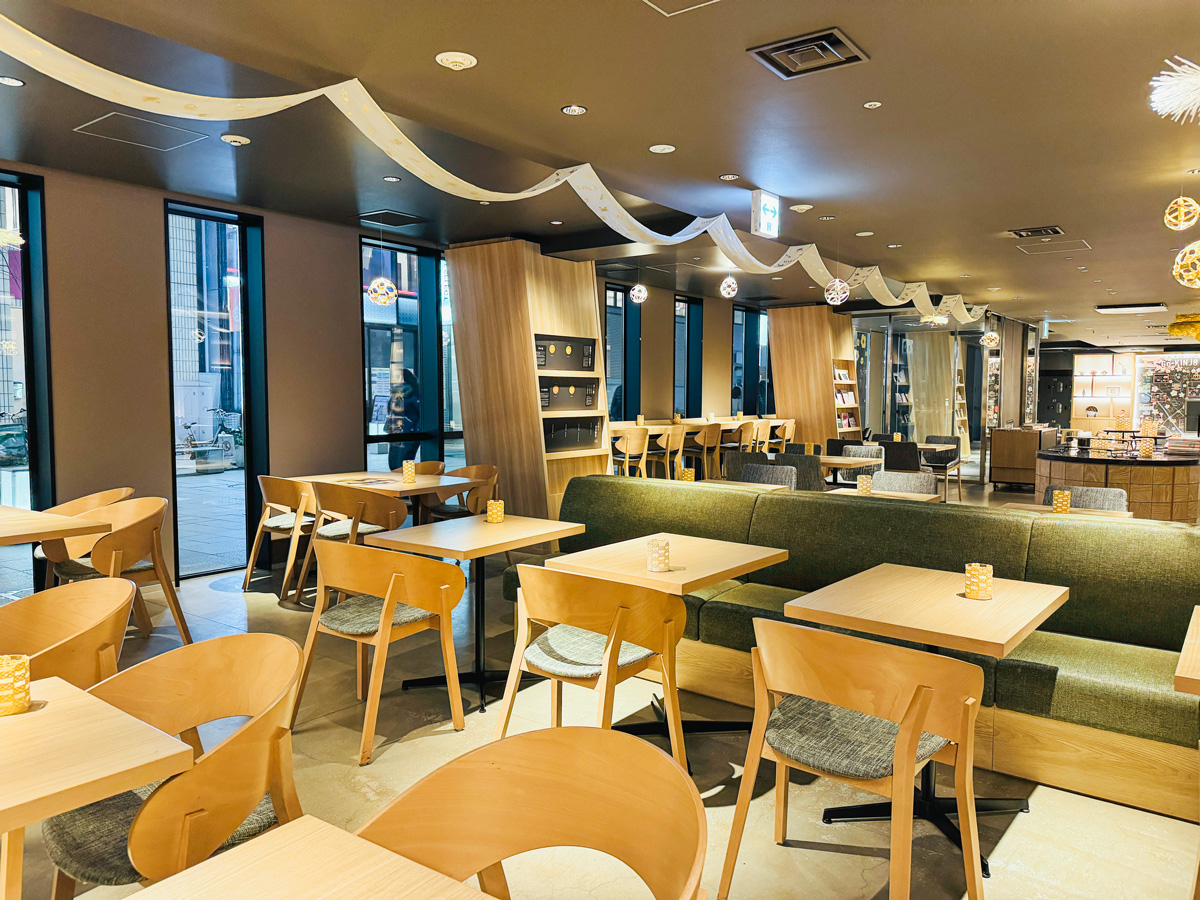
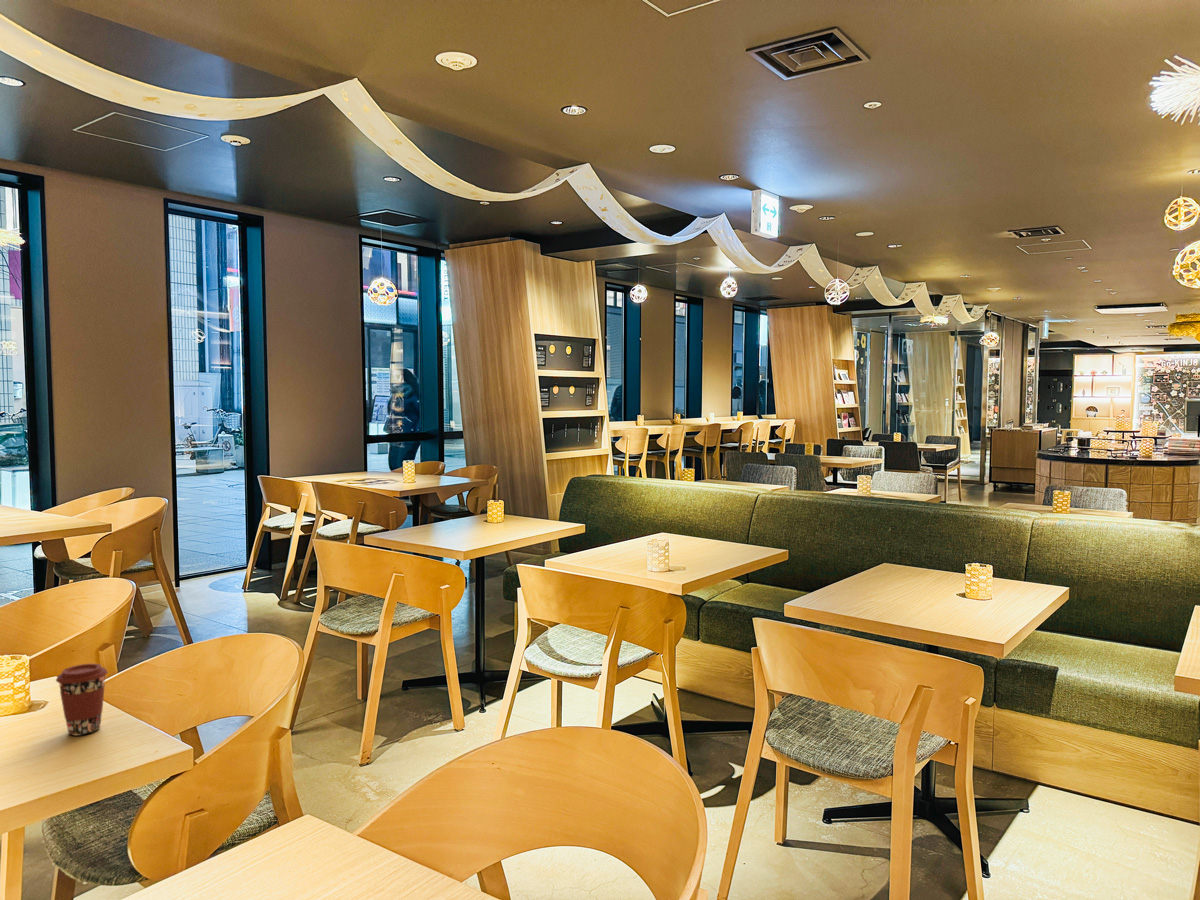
+ coffee cup (83, 699)
